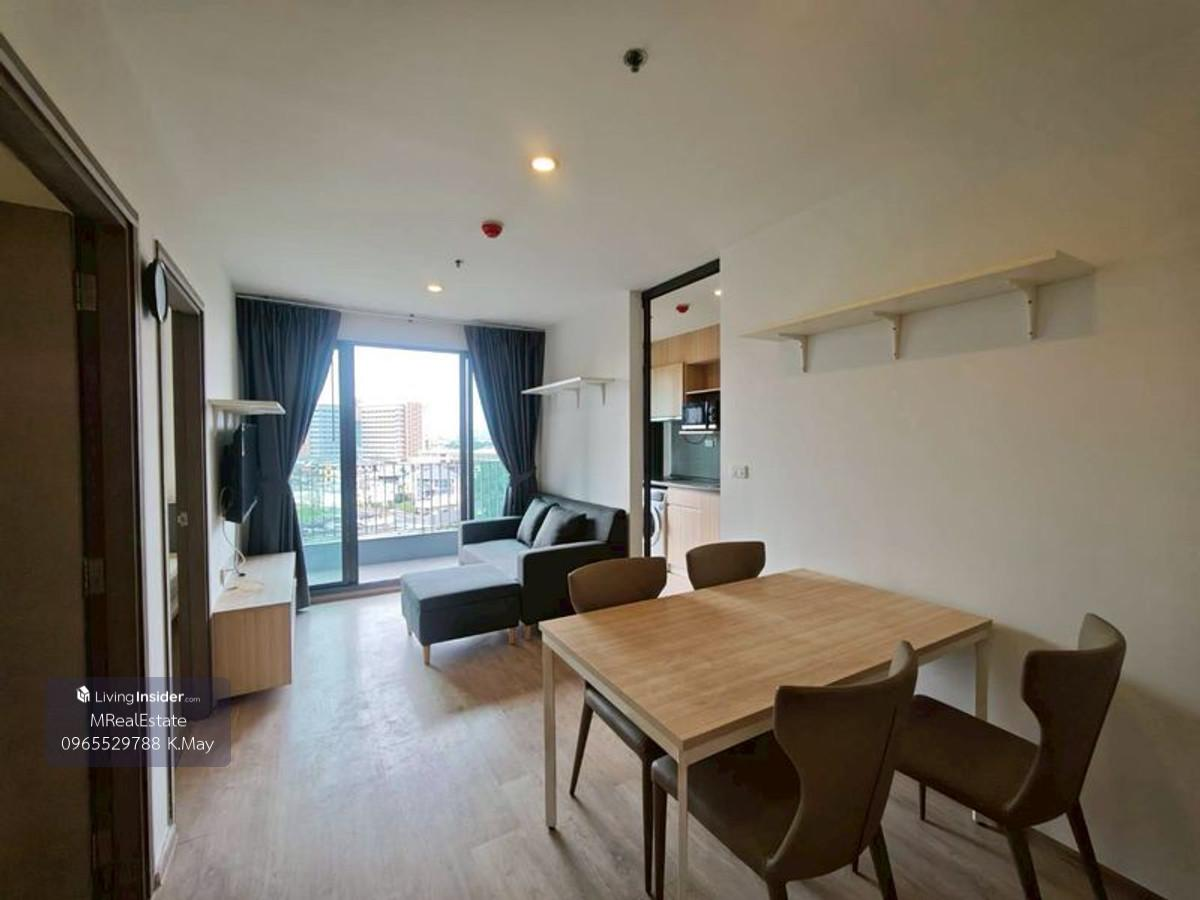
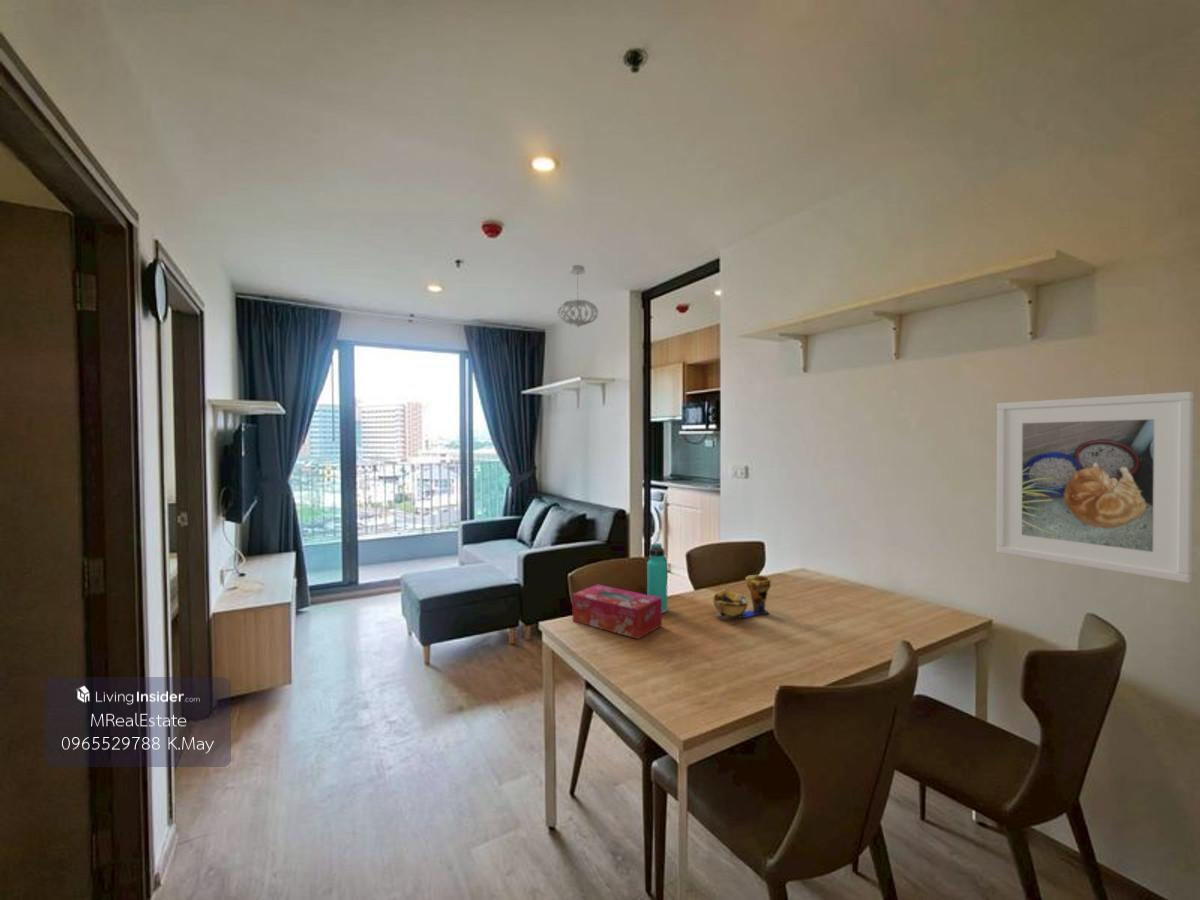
+ decorative bowl (743, 598)
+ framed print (1082, 482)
+ tissue box (616, 609)
+ thermos bottle (657, 577)
+ pendant light (577, 296)
